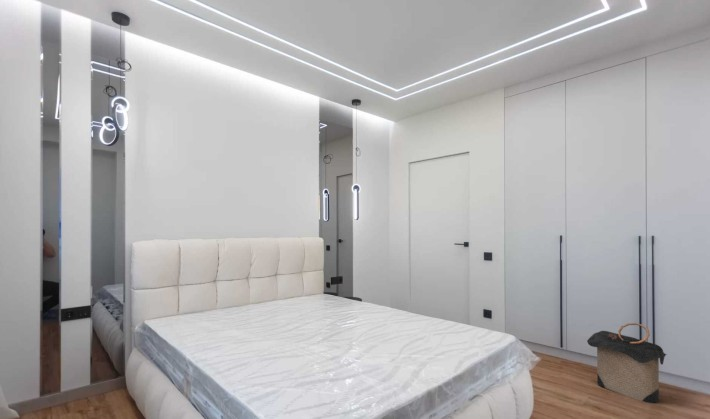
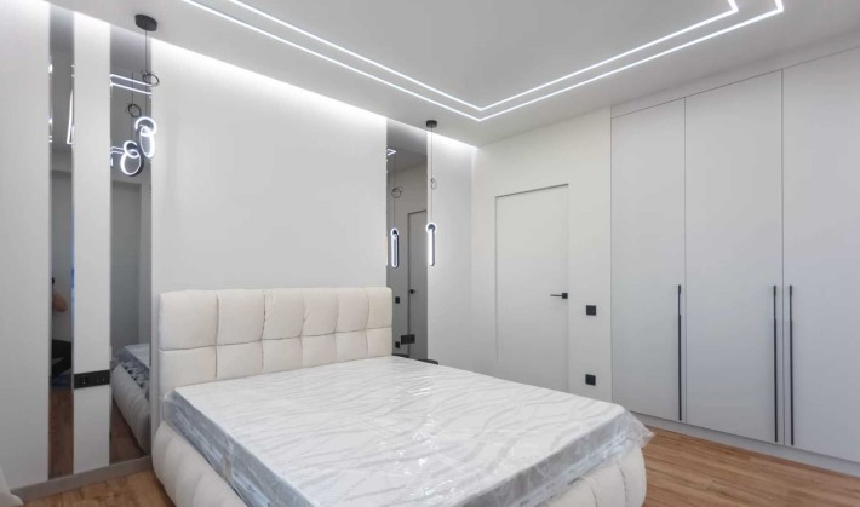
- laundry hamper (624, 357)
